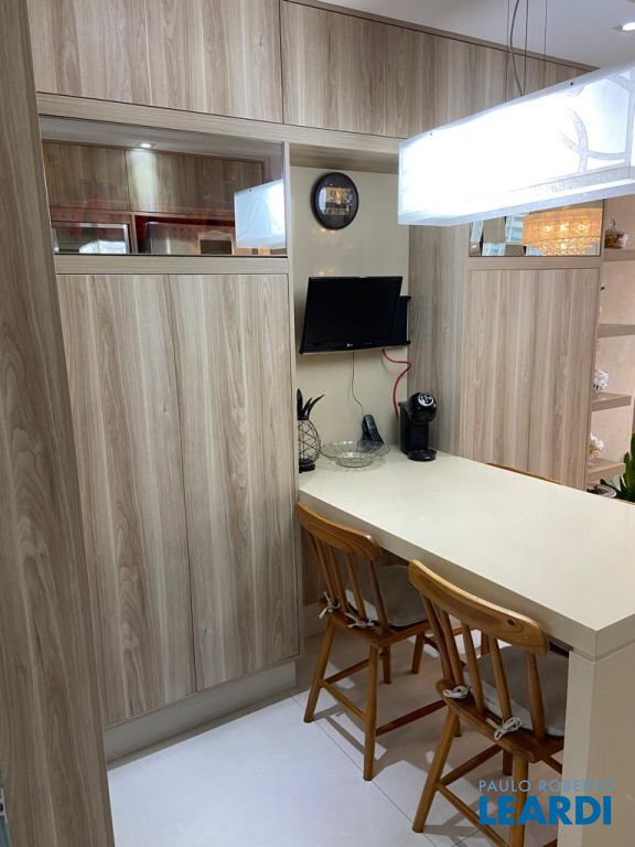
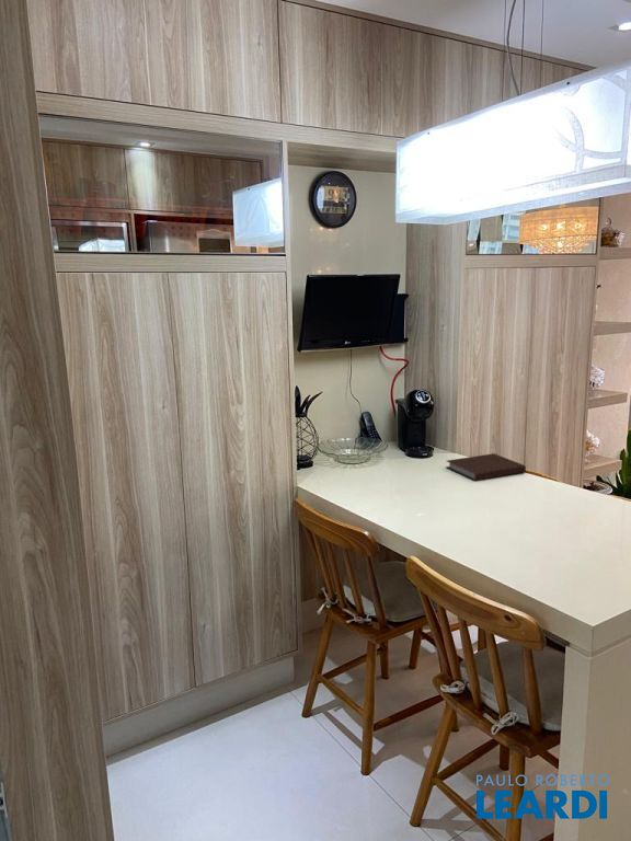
+ notebook (484, 466)
